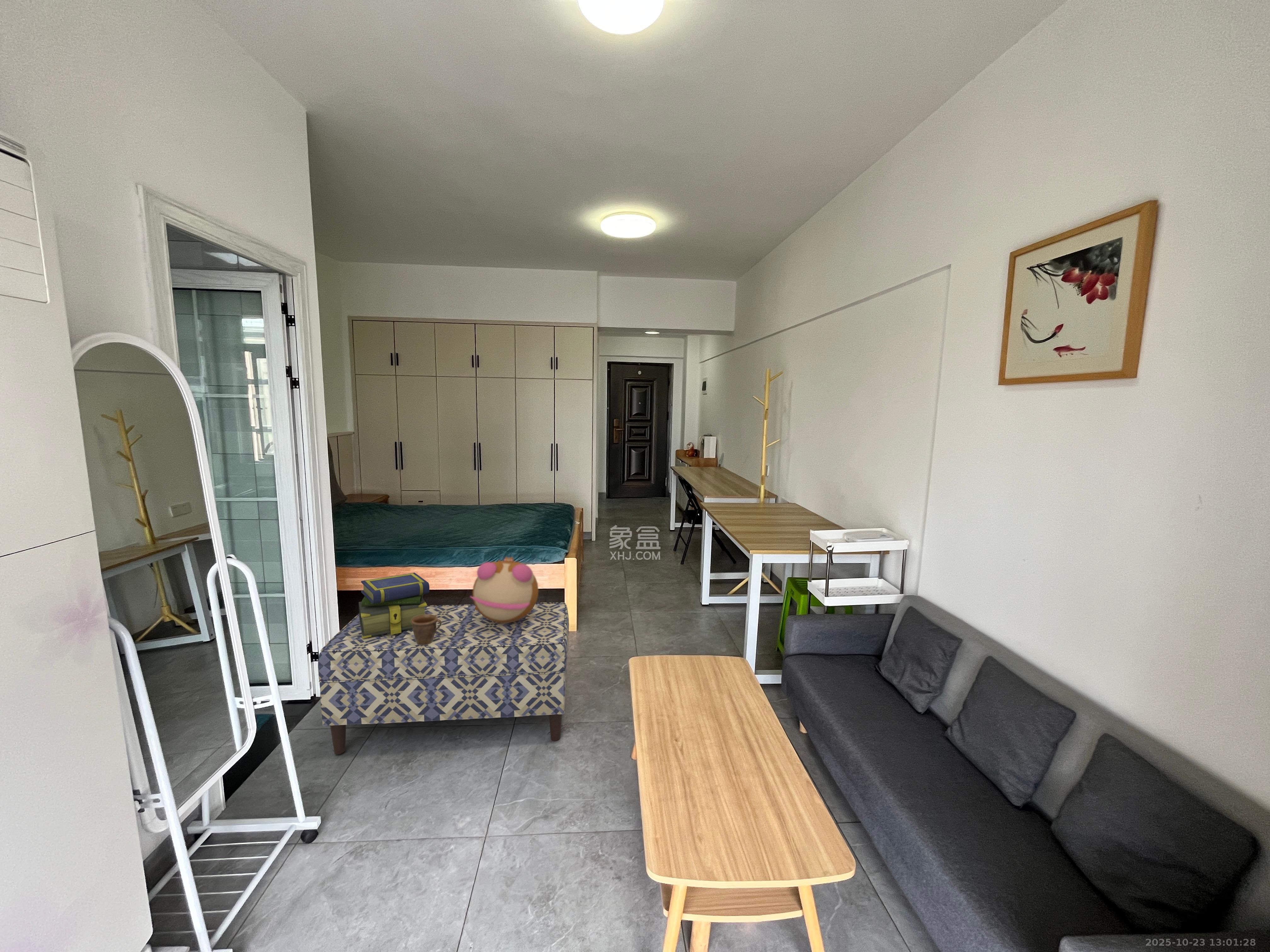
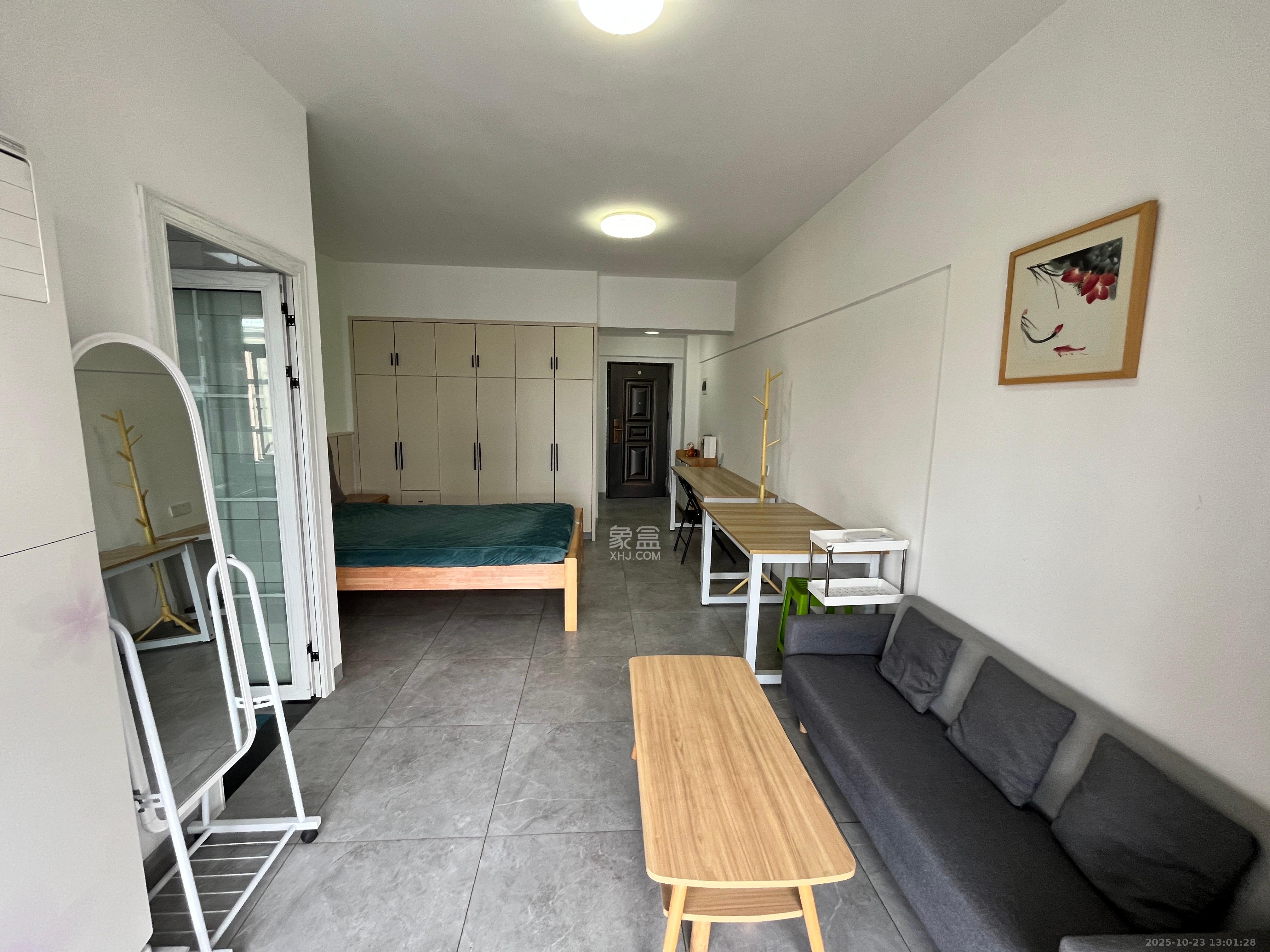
- mug (426, 630)
- plush toy (506, 589)
- stack of books (394, 602)
- bench (459, 672)
